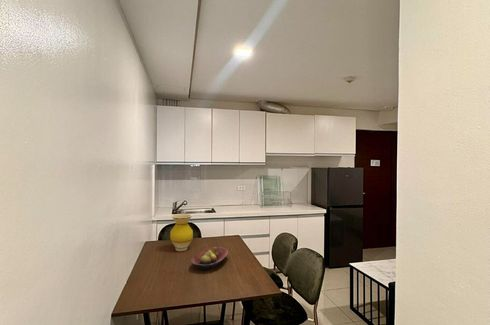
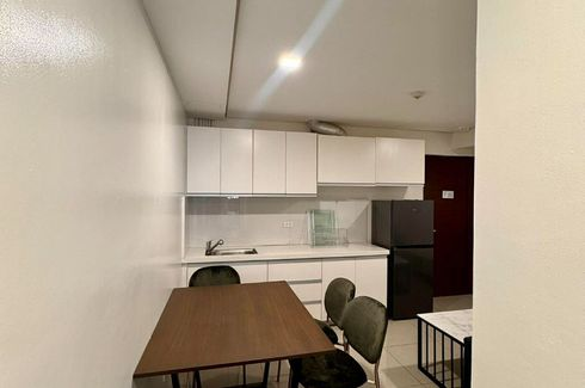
- vase (181, 232)
- fruit bowl (210, 256)
